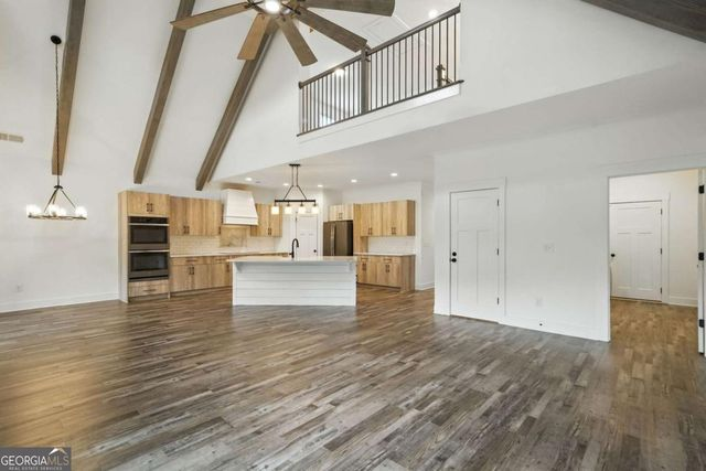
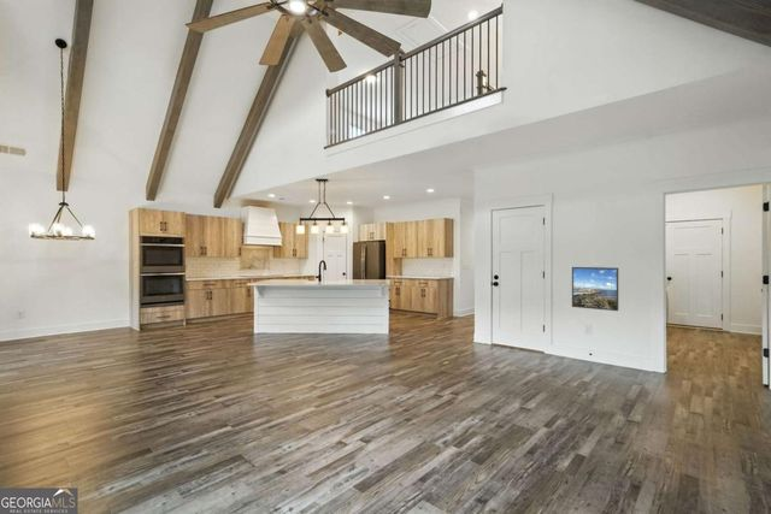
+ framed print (594, 288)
